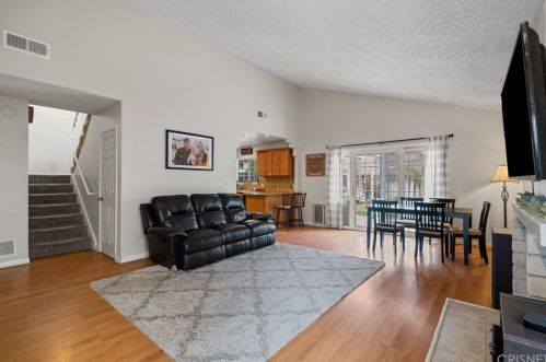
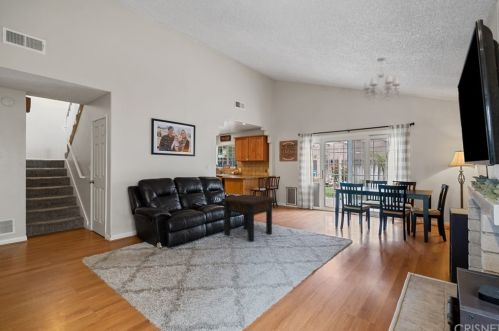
+ chandelier (379, 79)
+ side table (248, 216)
